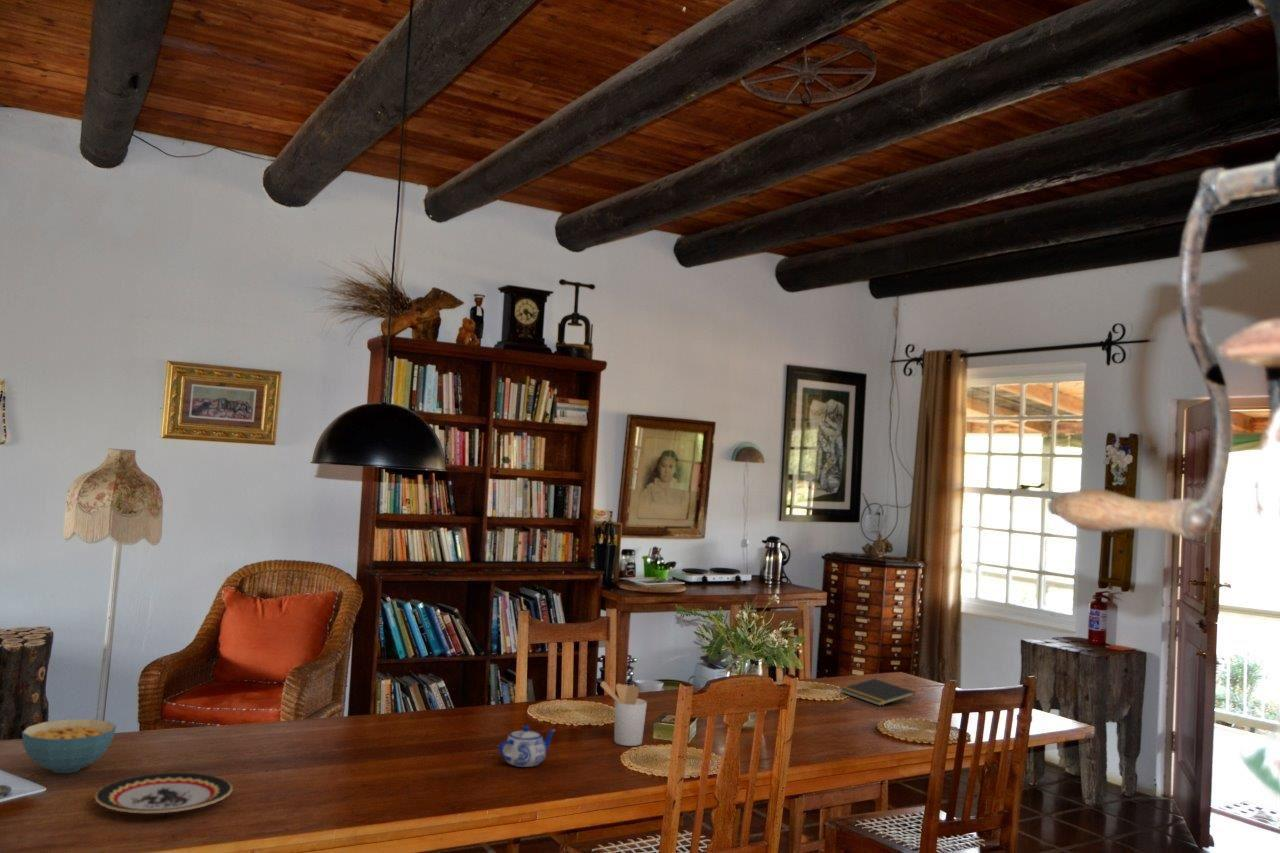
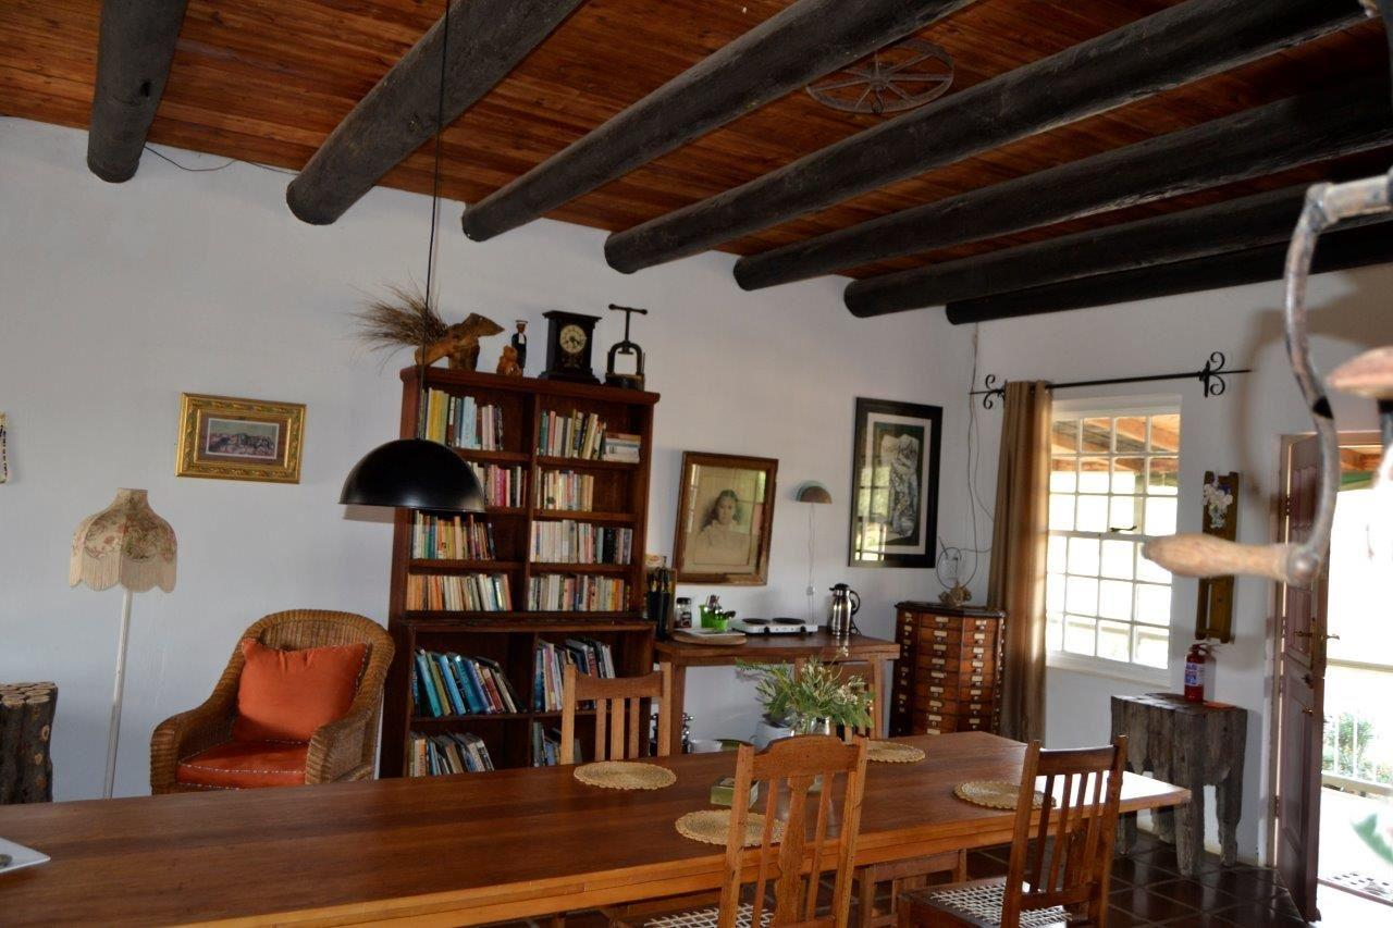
- plate (165, 796)
- teapot (527, 744)
- cereal bowl (68, 749)
- notepad (876, 691)
- utensil holder (621, 711)
